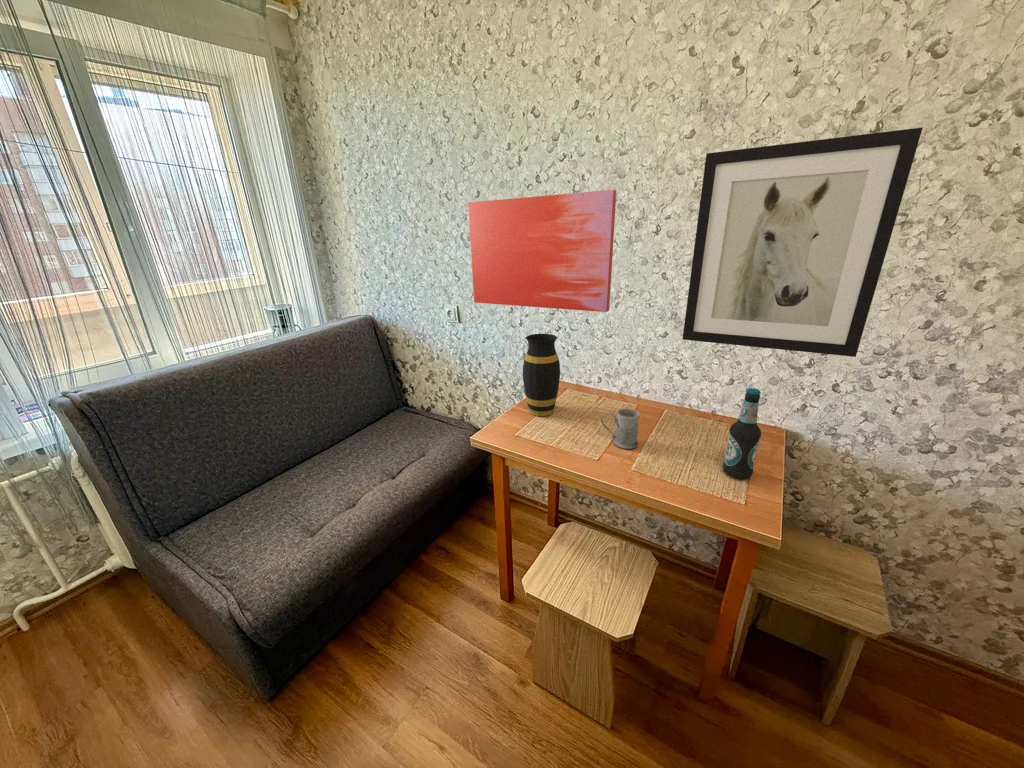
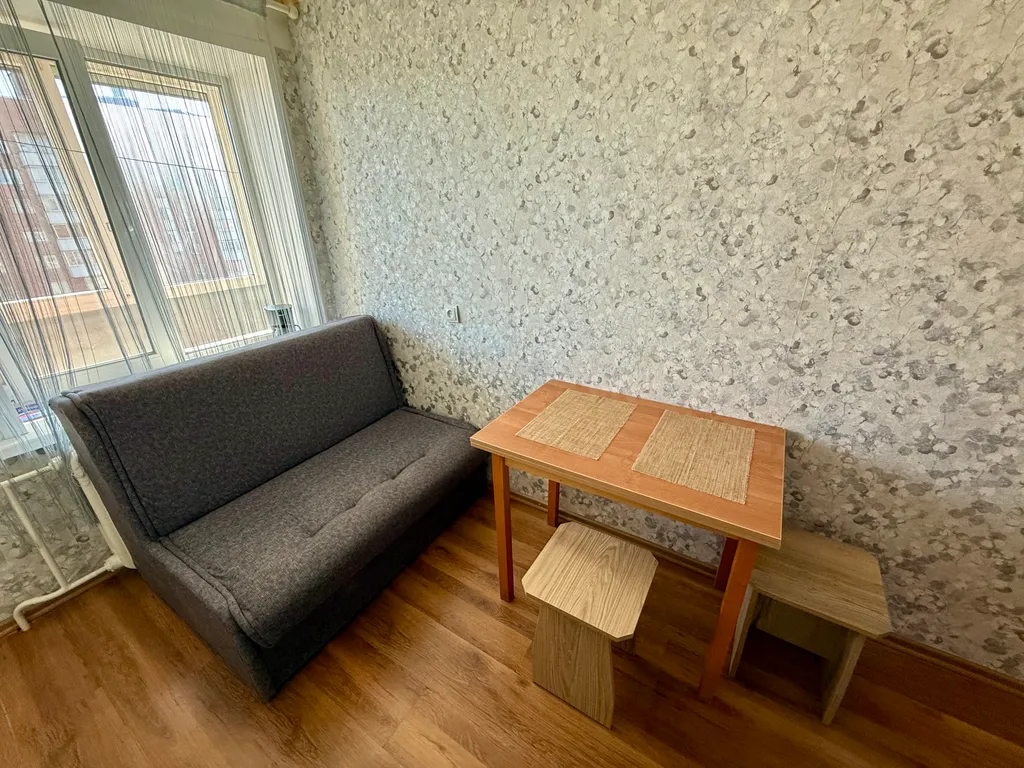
- bottle (744, 433)
- vase (541, 375)
- wall art (779, 253)
- wall art (535, 254)
- mug (619, 426)
